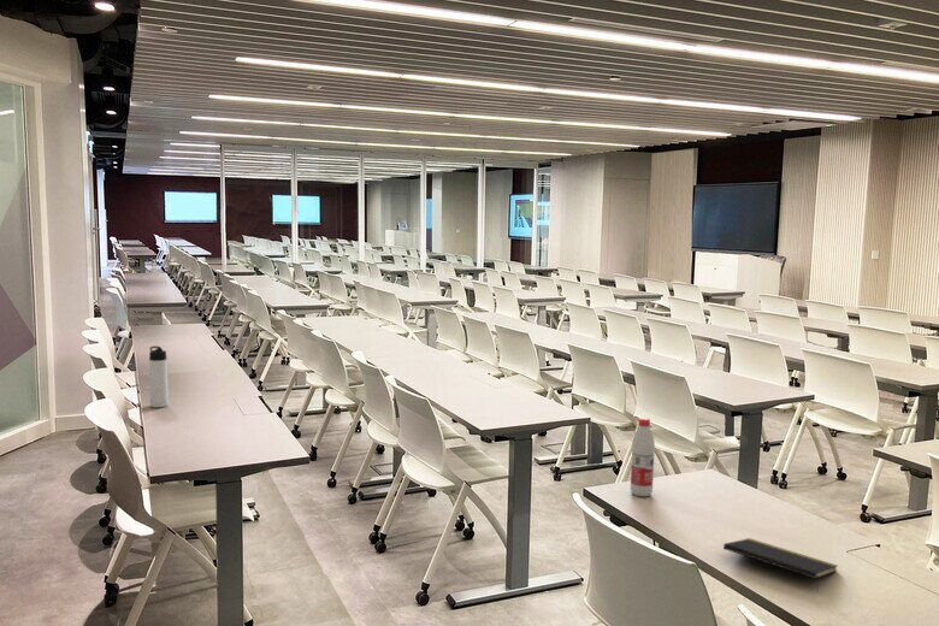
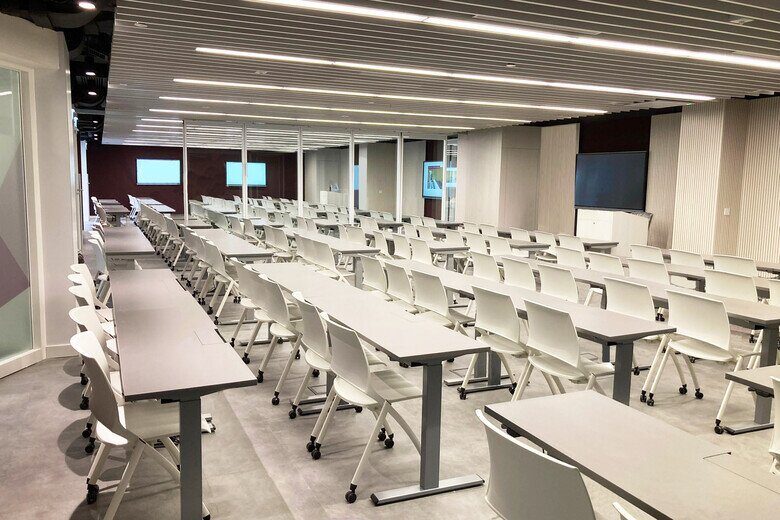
- thermos bottle (156, 376)
- water bottle (643, 455)
- notepad (780, 556)
